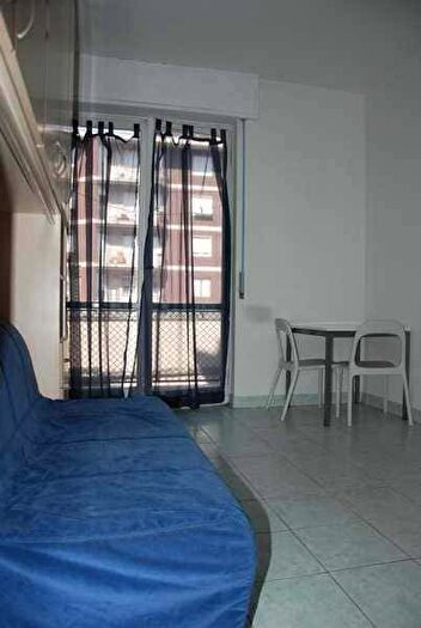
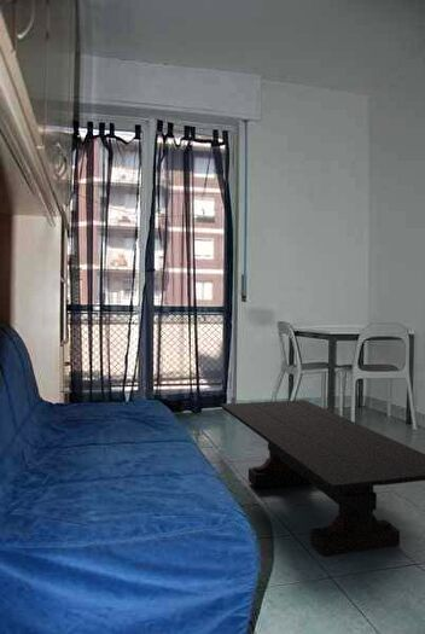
+ coffee table (313, 470)
